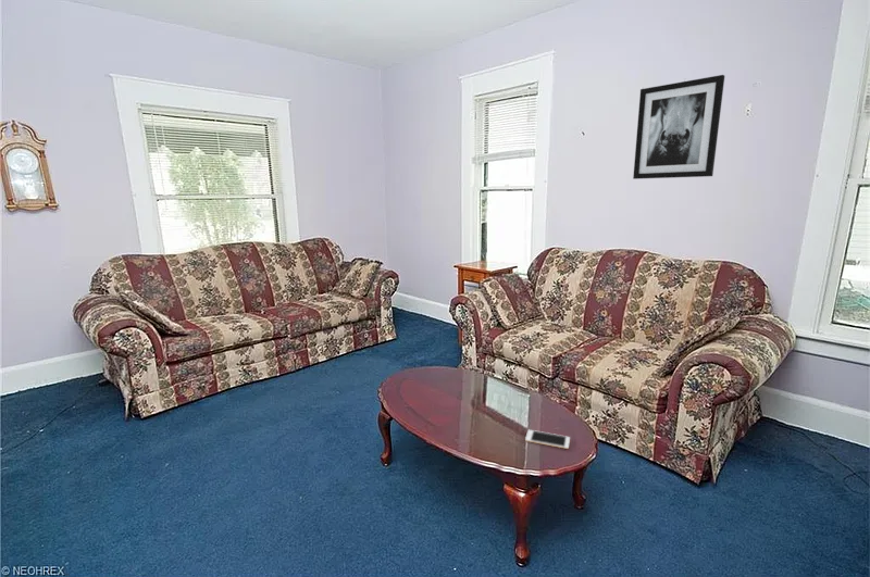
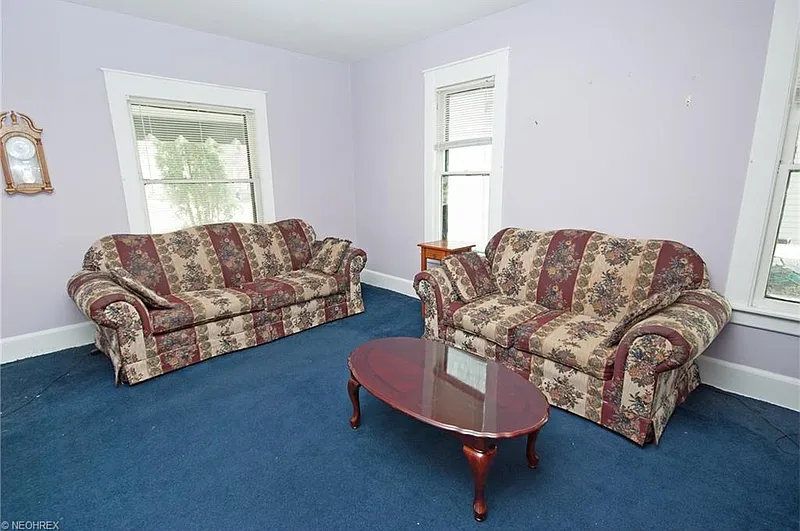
- cell phone (547, 439)
- wall art (675, 130)
